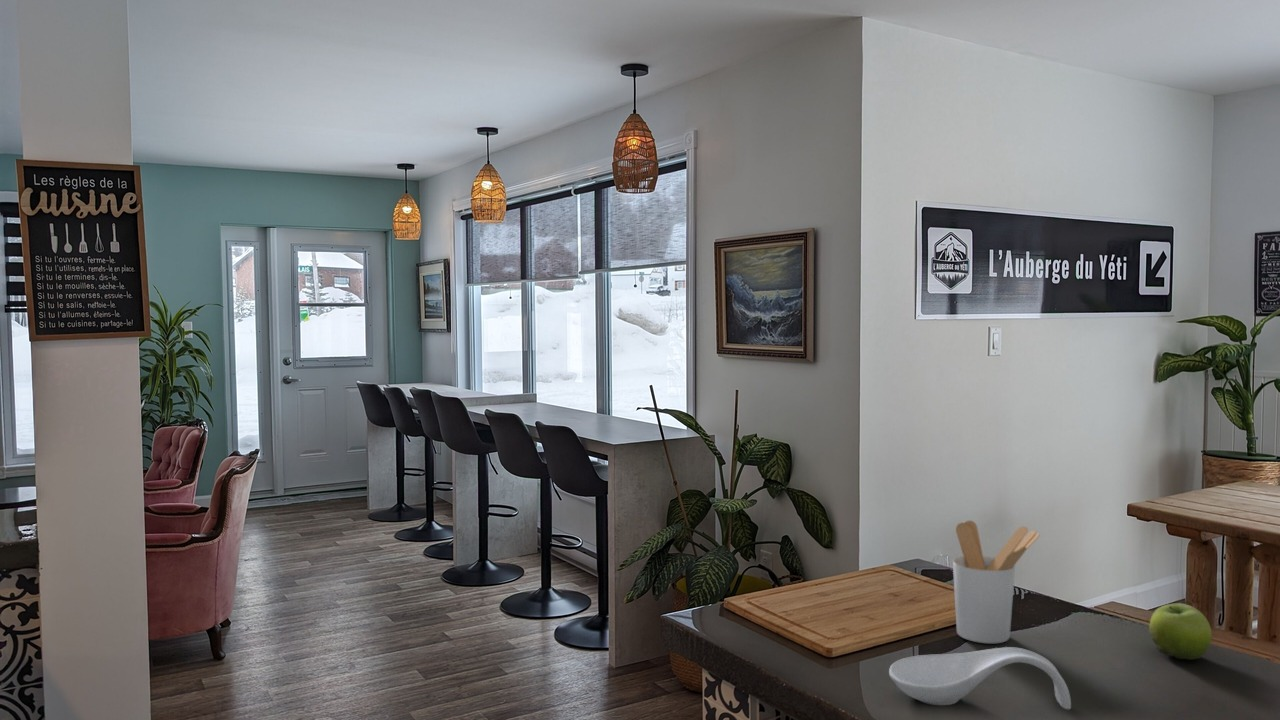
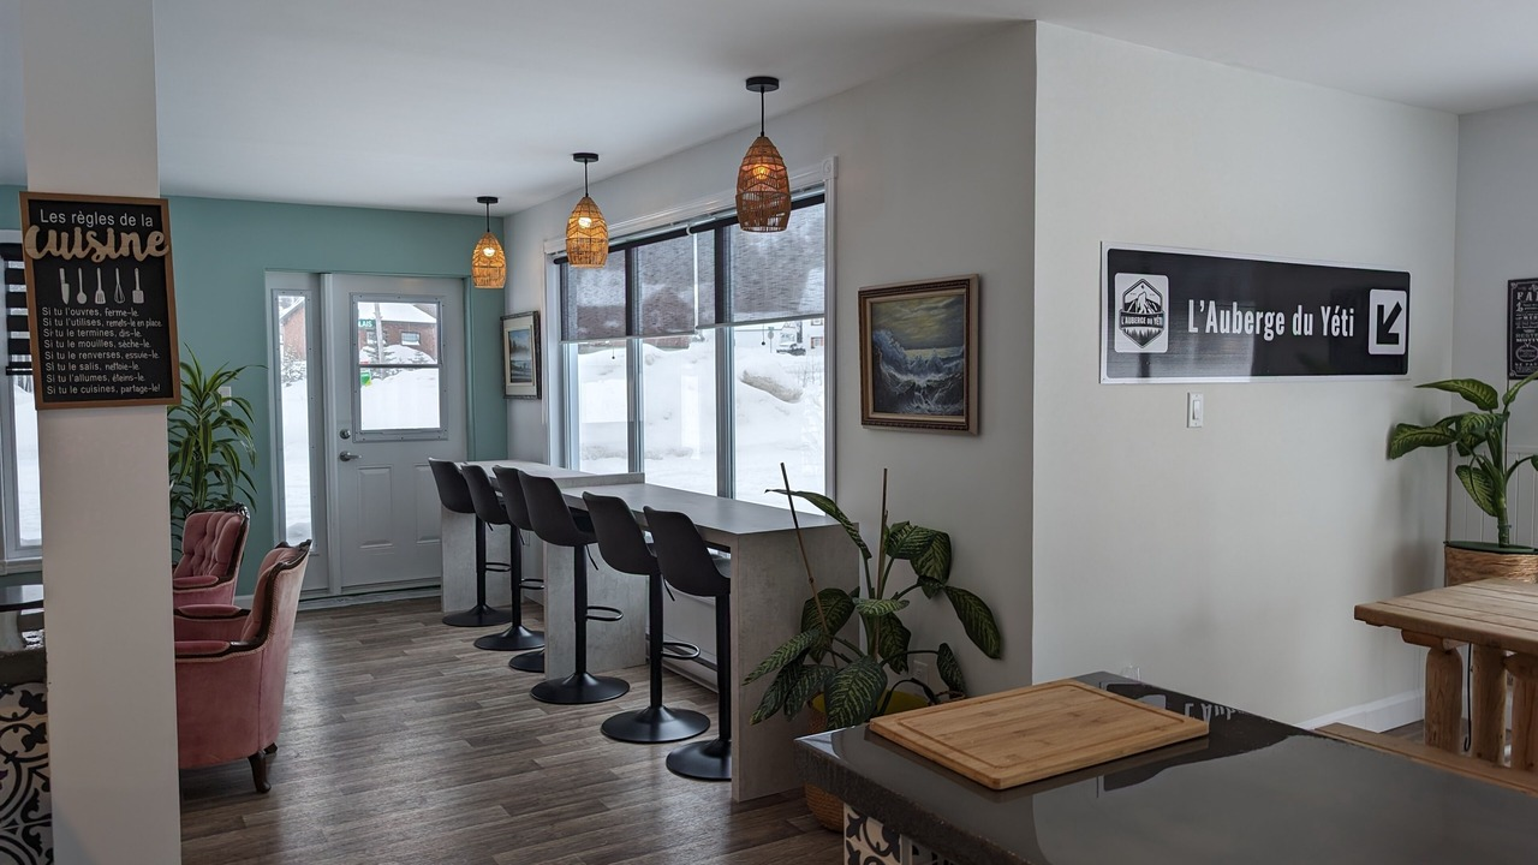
- spoon rest (976, 674)
- fruit (1180, 630)
- utensil holder (997, 580)
